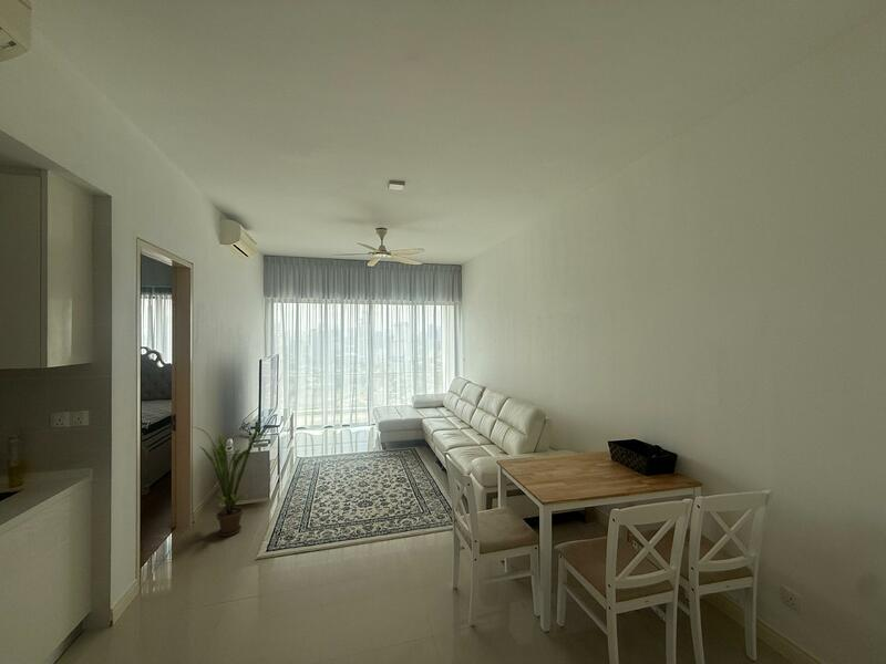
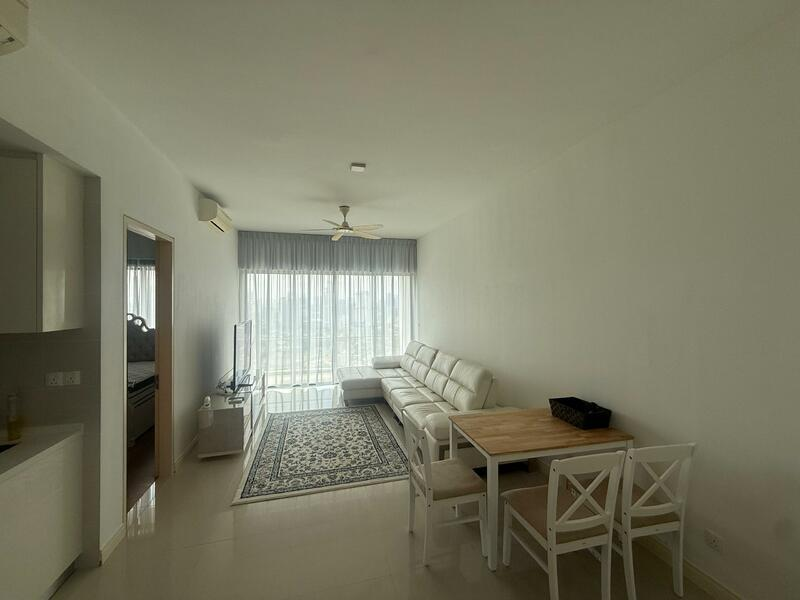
- house plant (223, 479)
